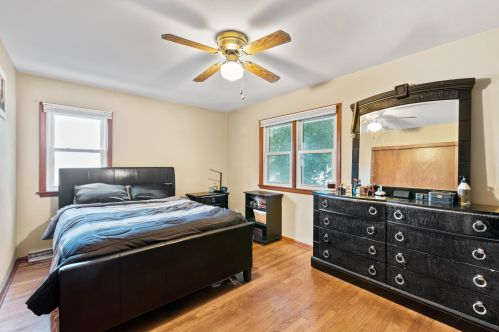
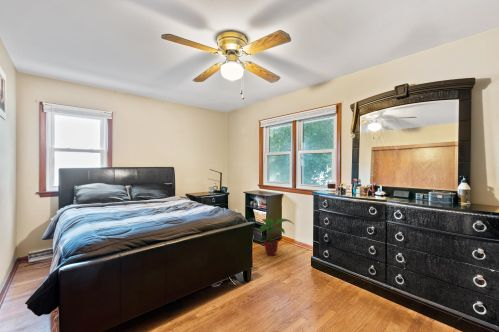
+ potted plant (271, 235)
